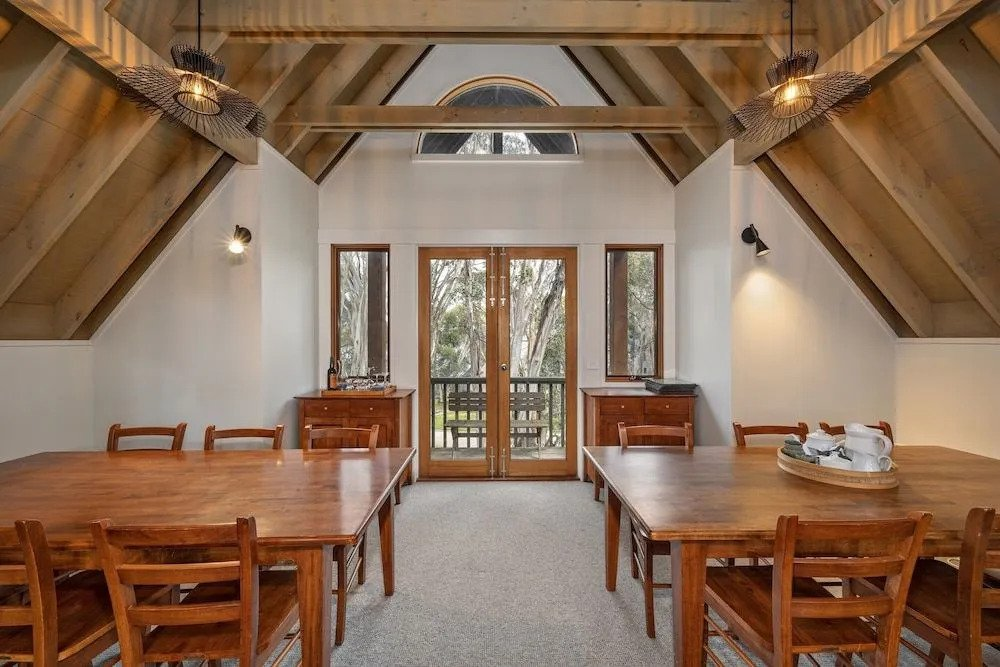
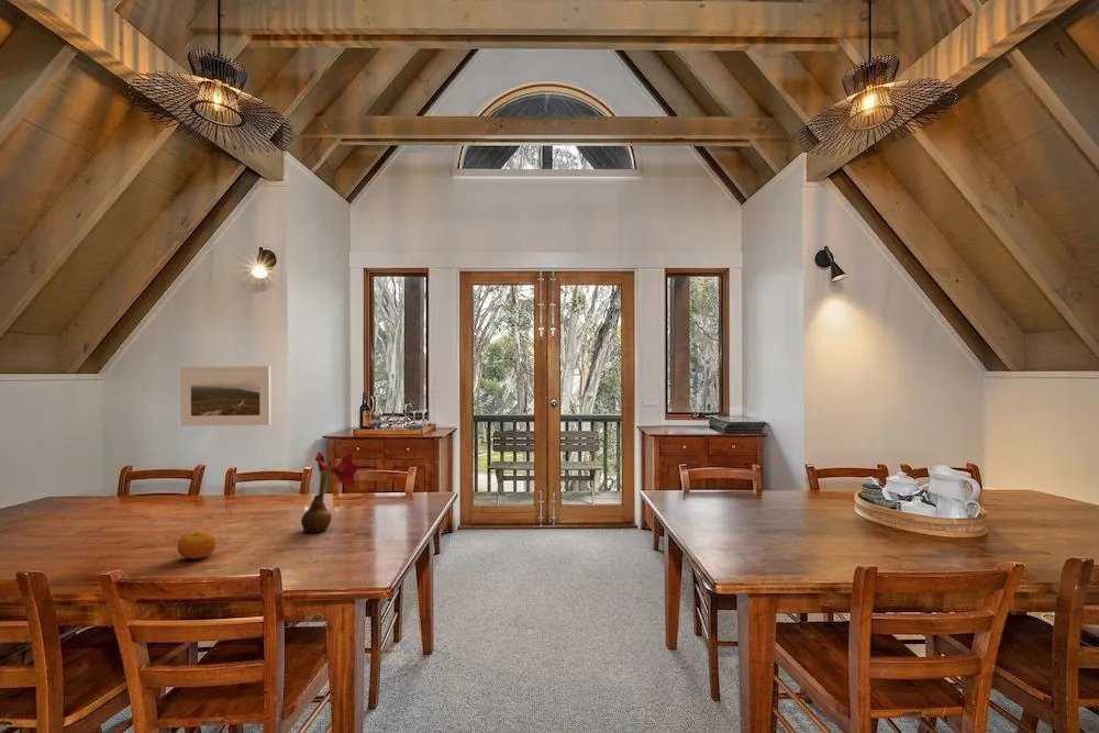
+ flower (324, 488)
+ fruit (197, 544)
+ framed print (225, 396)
